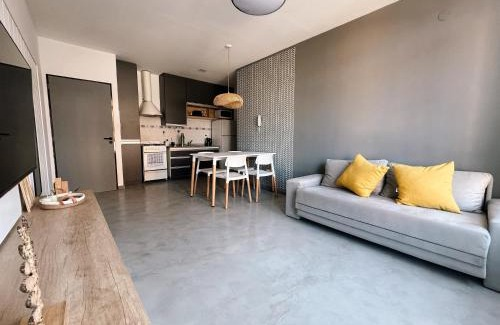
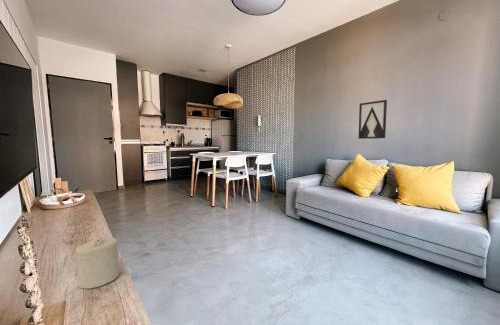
+ candle (97, 258)
+ wall art (372, 120)
